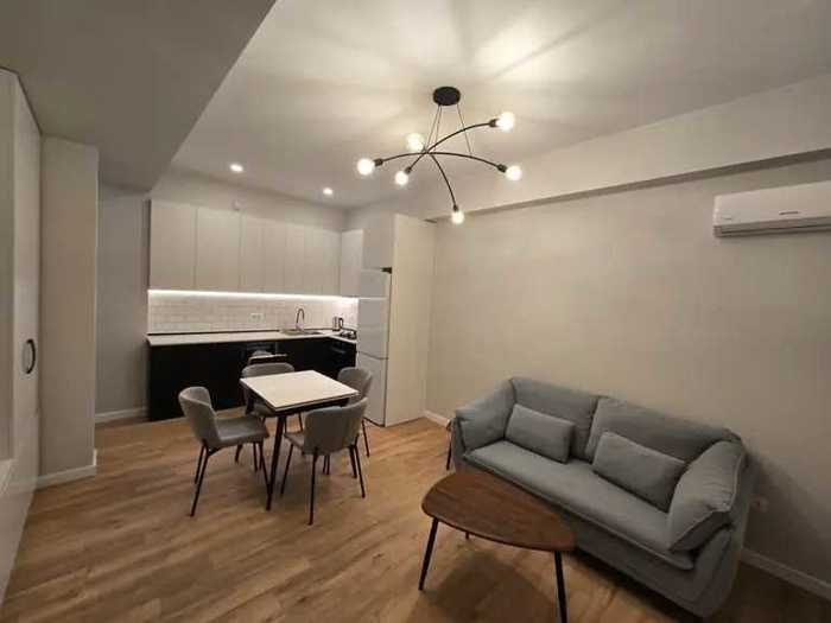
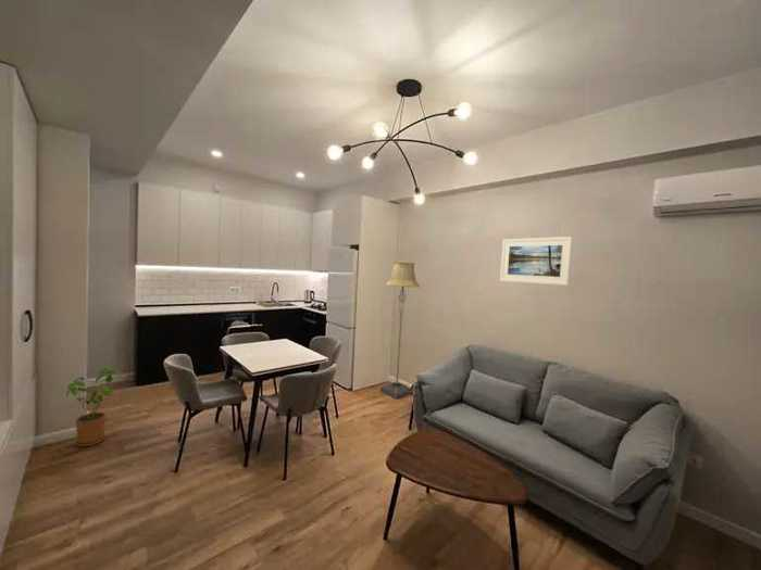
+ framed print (533, 261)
+ house plant (93, 405)
+ floor lamp (400, 328)
